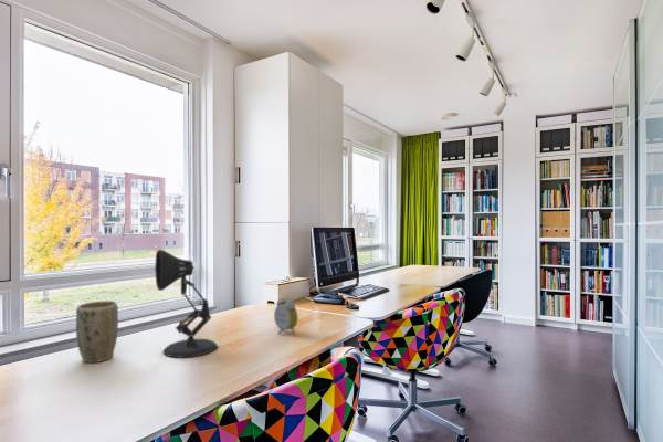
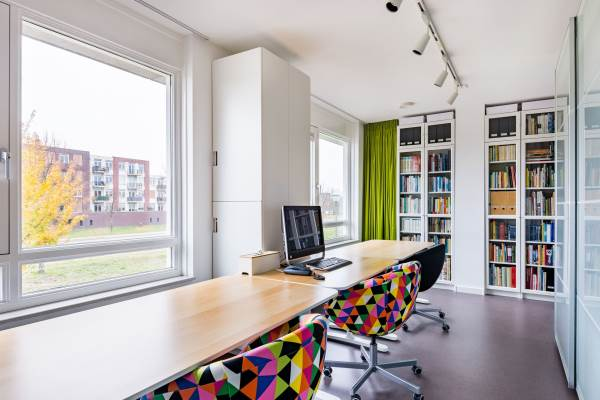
- desk lamp (188, 298)
- plant pot (97, 330)
- alarm clock (284, 316)
